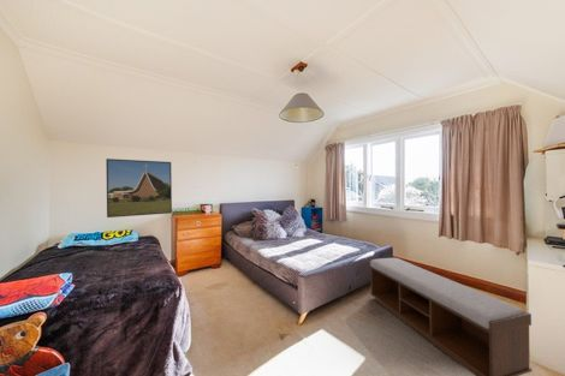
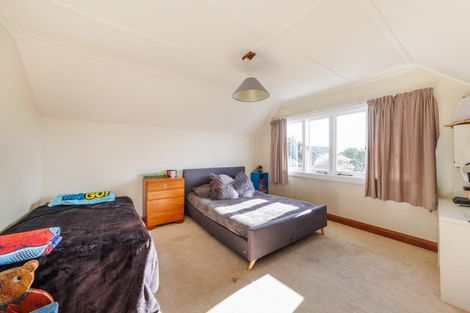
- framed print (141, 187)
- bench (428, 302)
